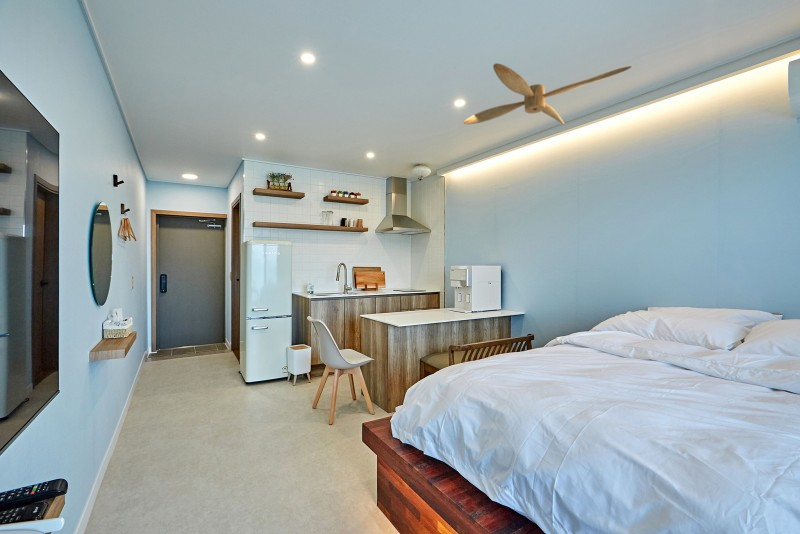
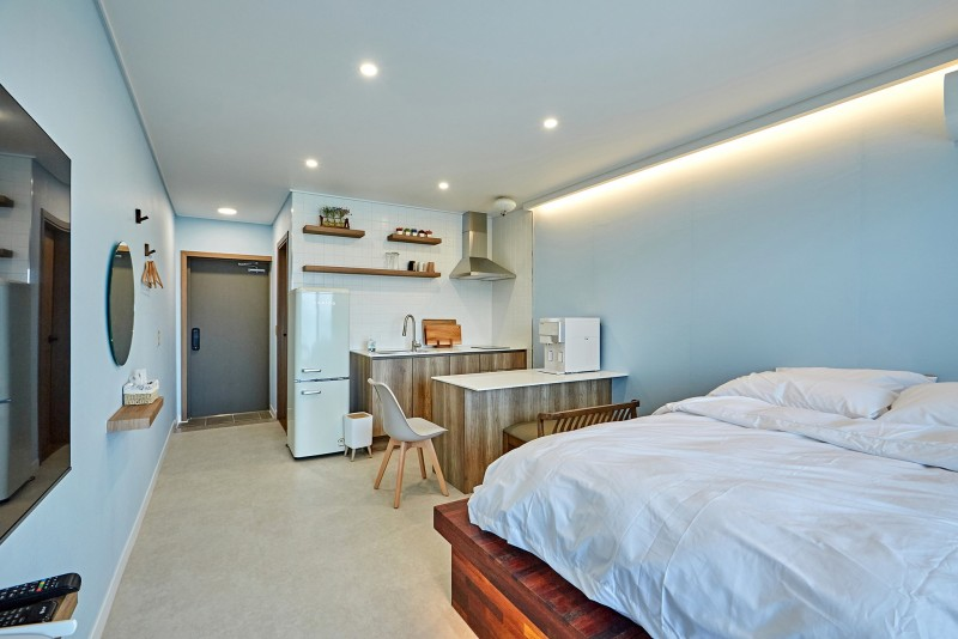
- ceiling fan (534, 99)
